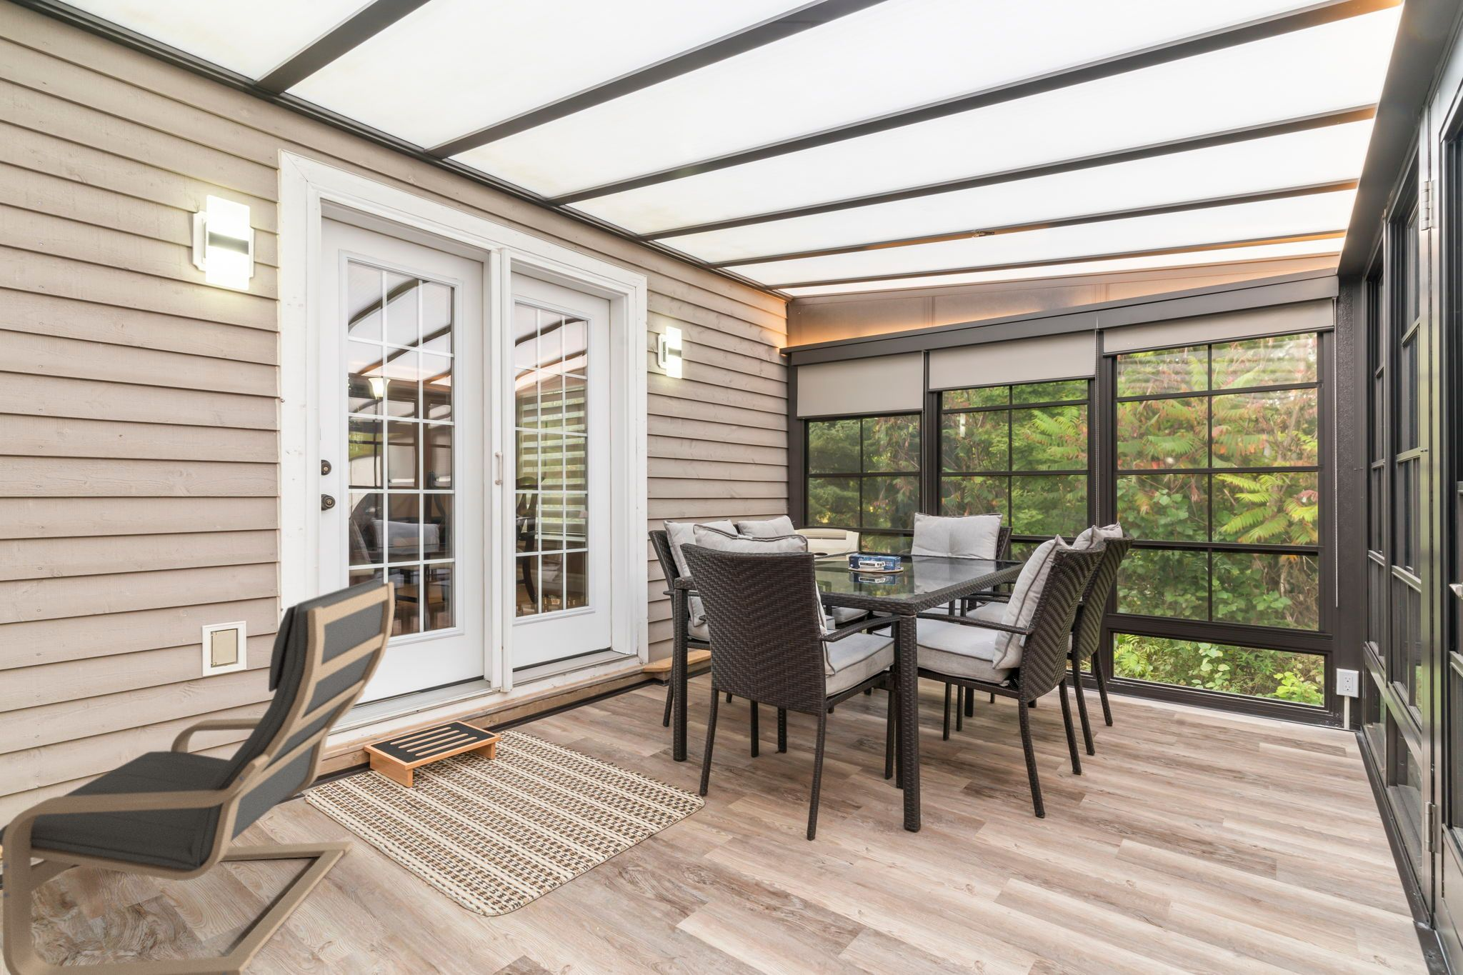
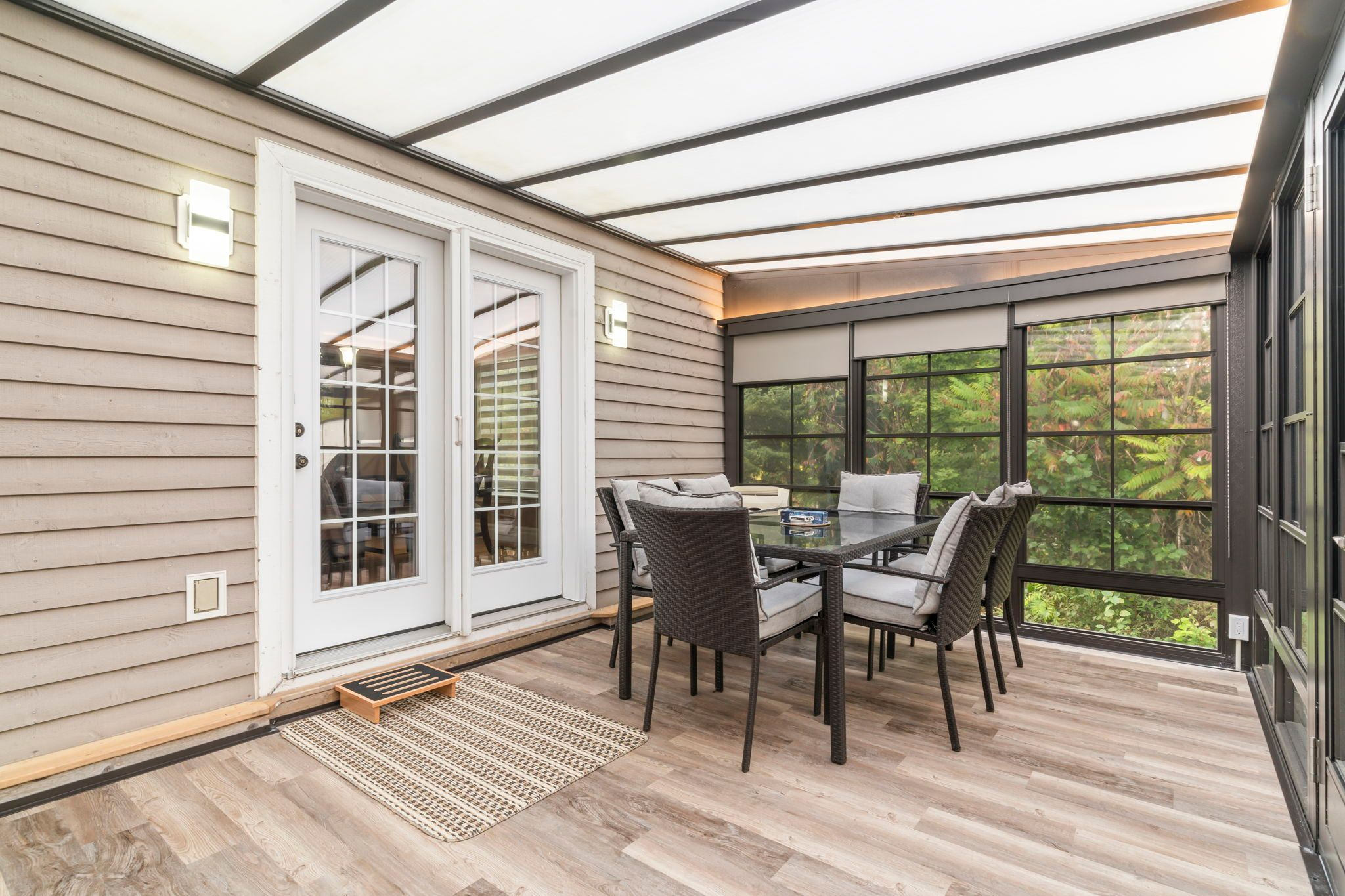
- lounge chair (220, 757)
